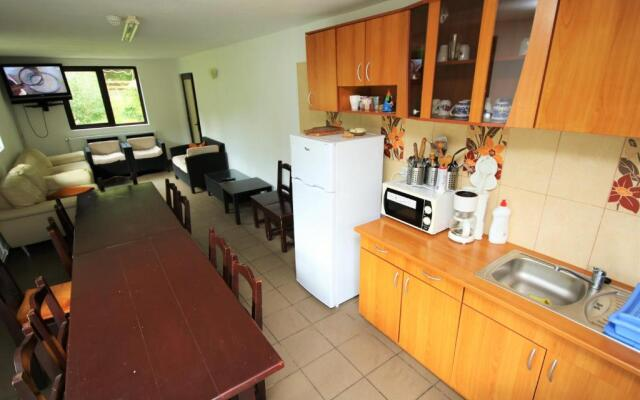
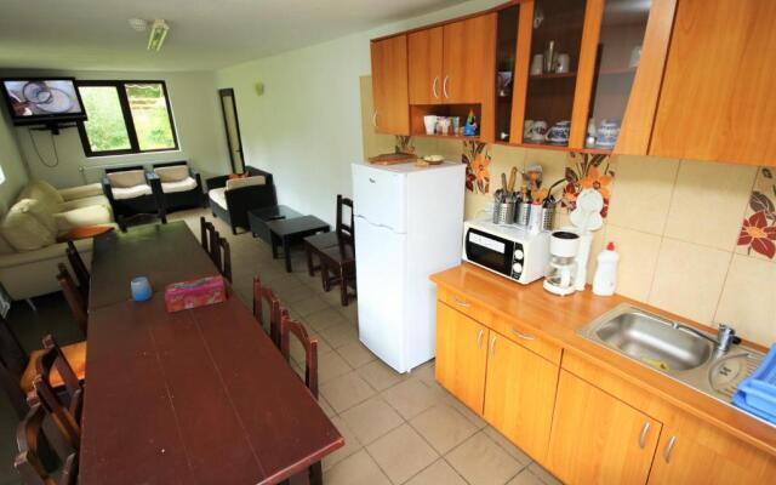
+ tissue box (196, 292)
+ cup (141, 289)
